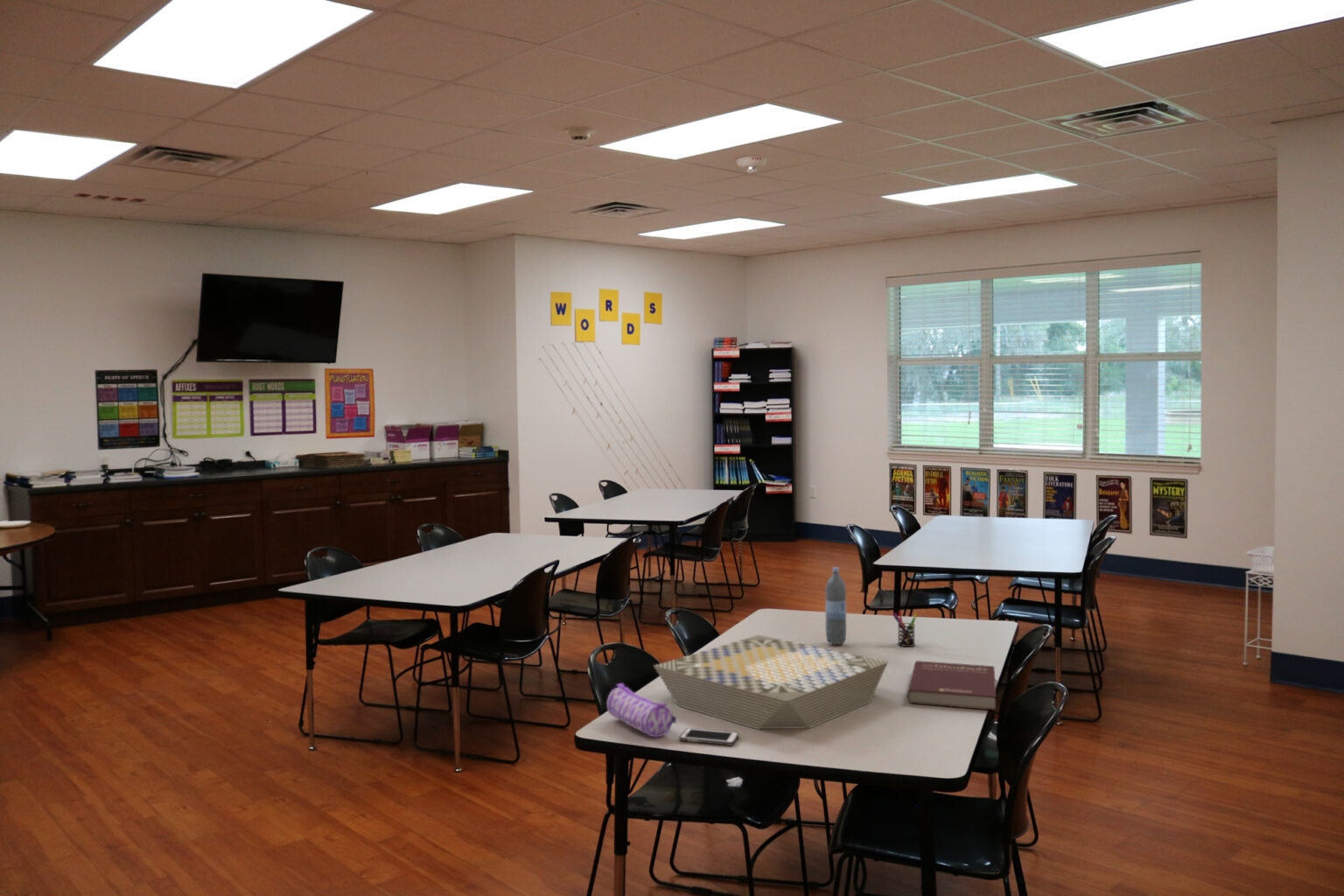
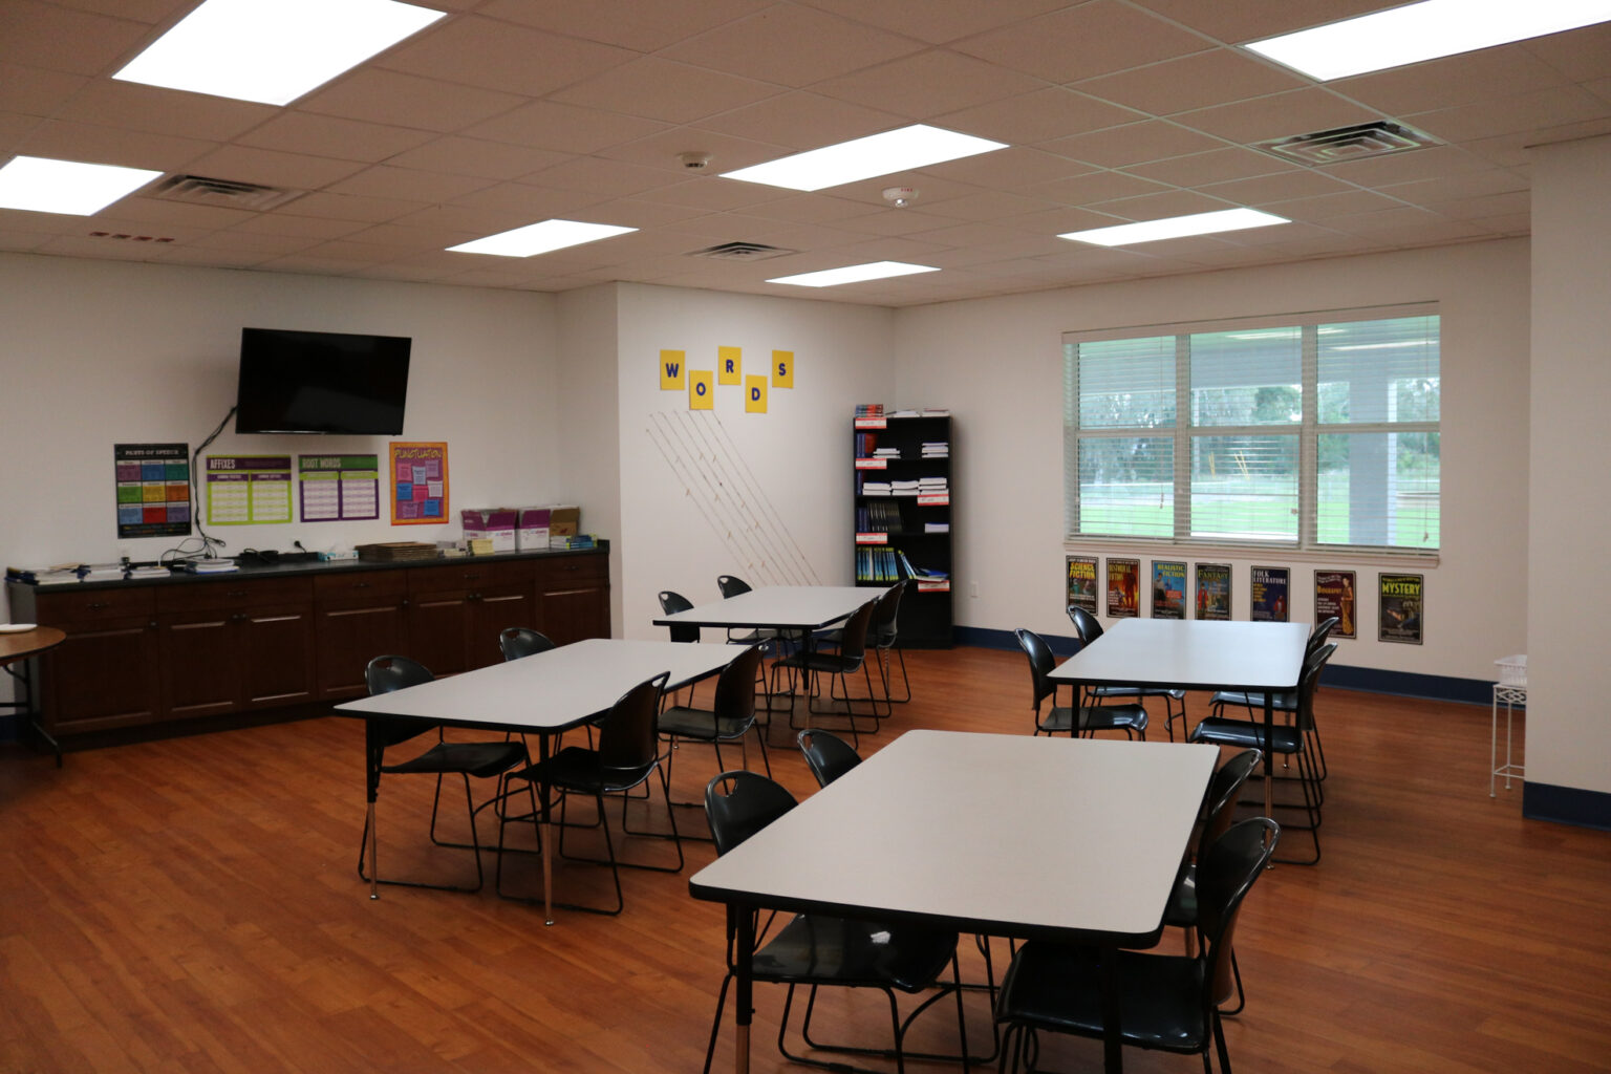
- pen holder (906, 627)
- pencil case (639, 710)
- board game (771, 679)
- cell phone (709, 736)
- book (952, 683)
- water bottle (836, 606)
